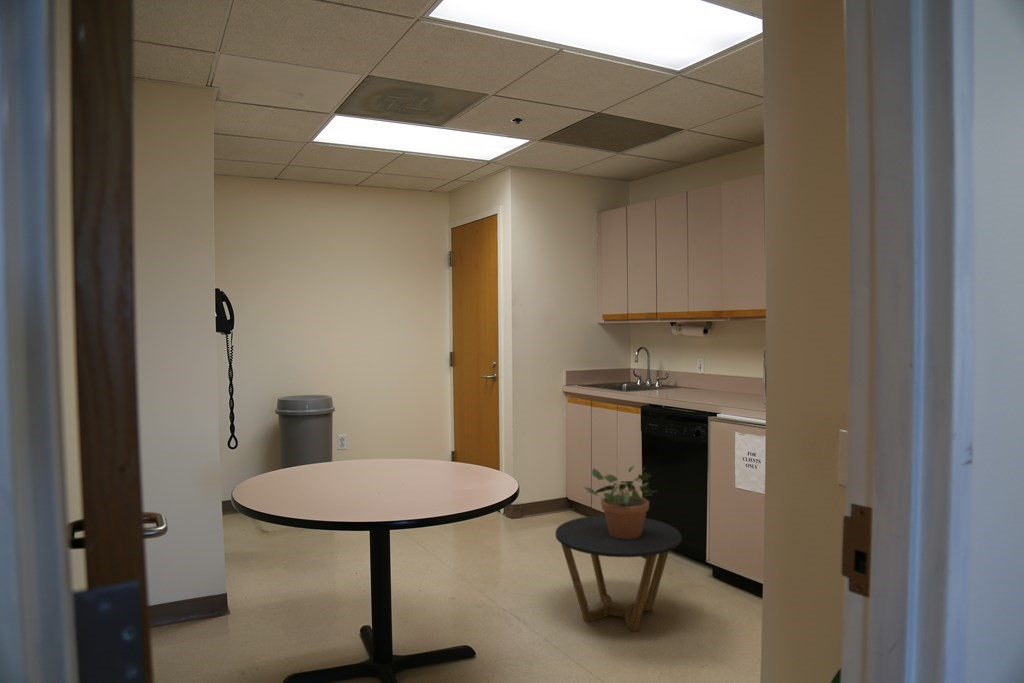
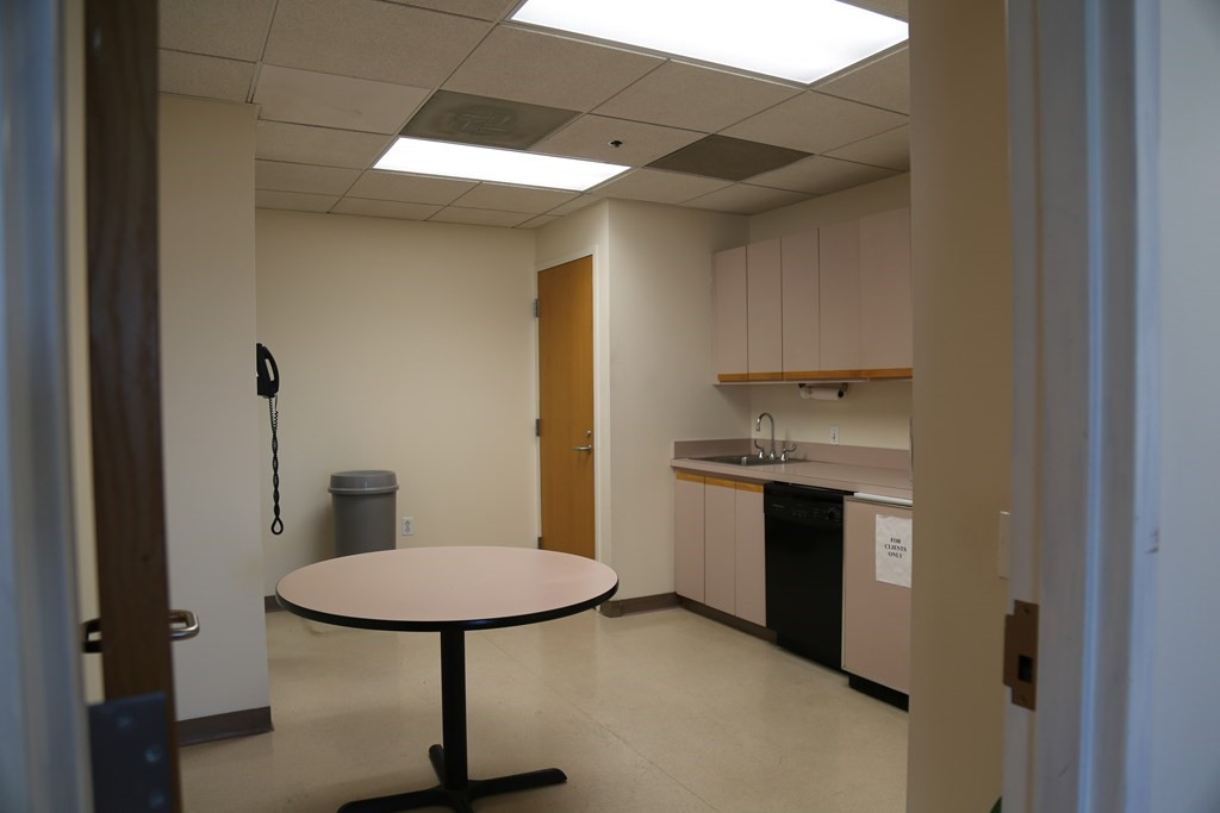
- potted plant (620, 501)
- side table (603, 577)
